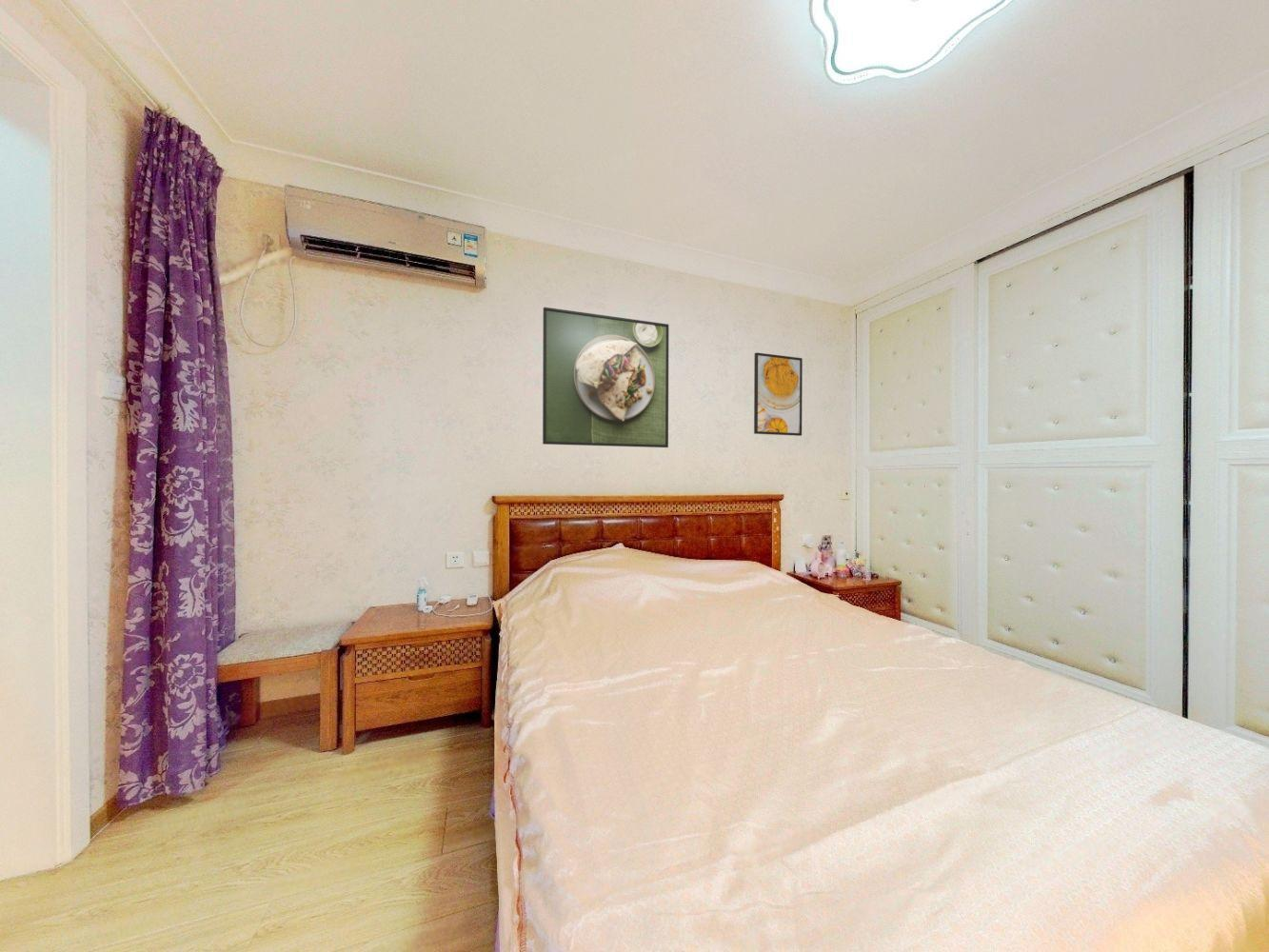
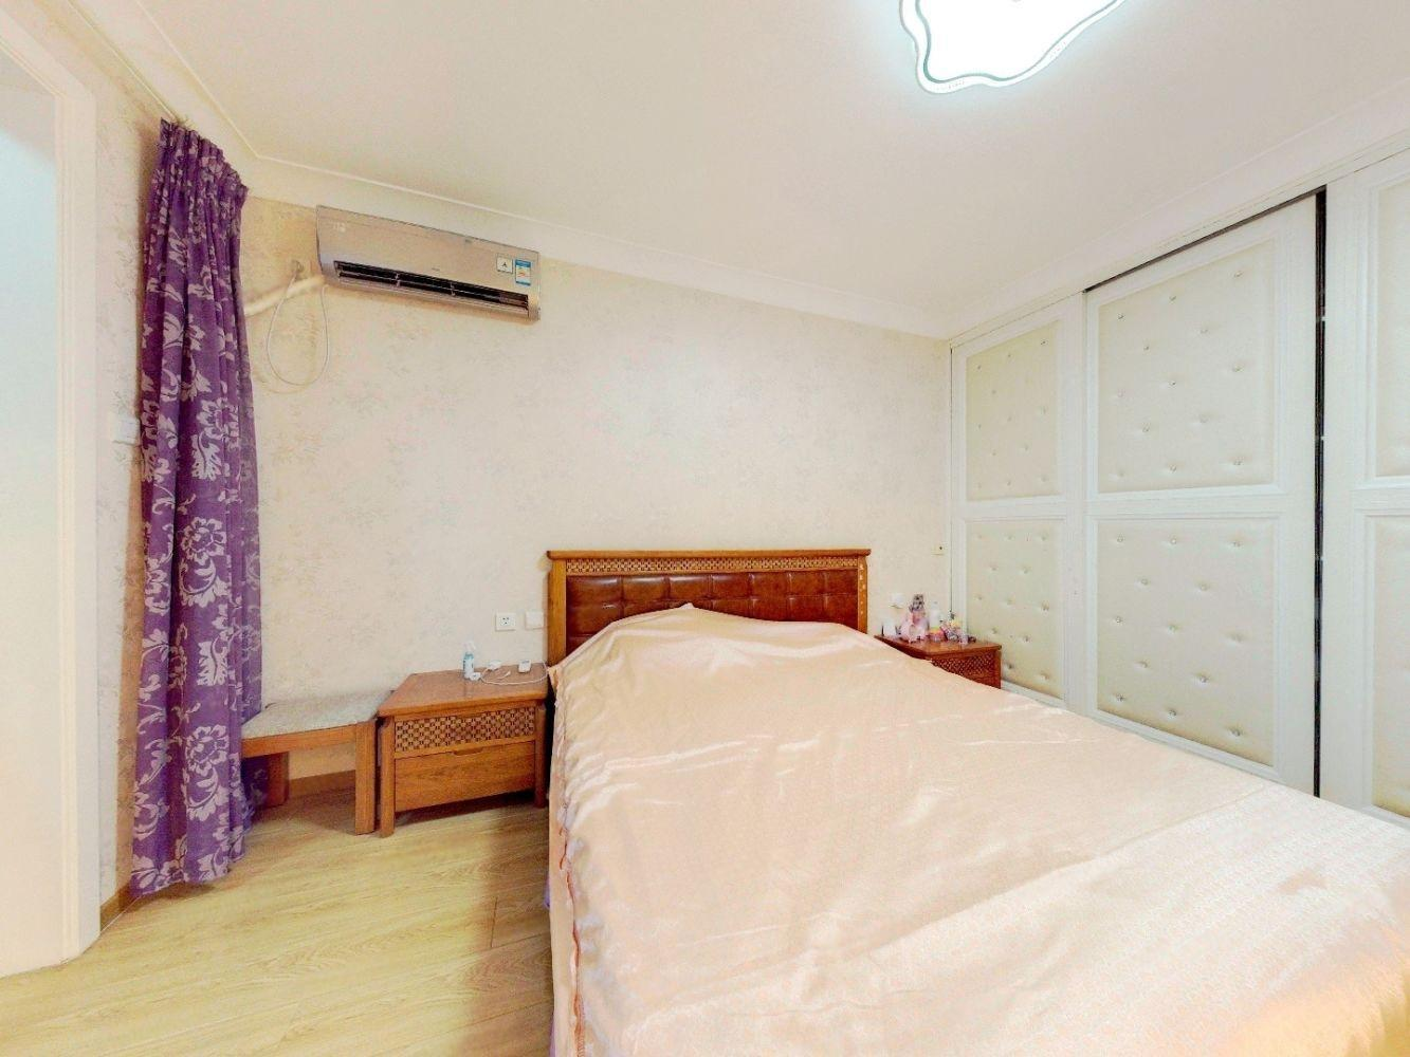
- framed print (778, 395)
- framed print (608, 381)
